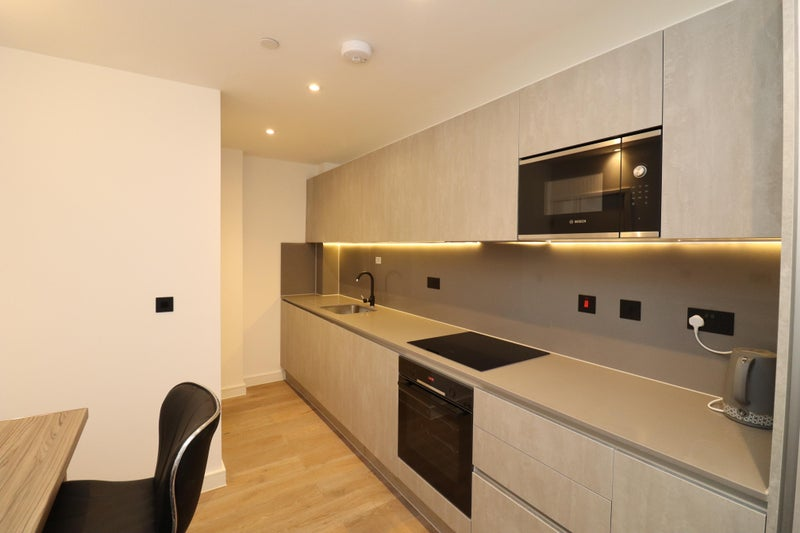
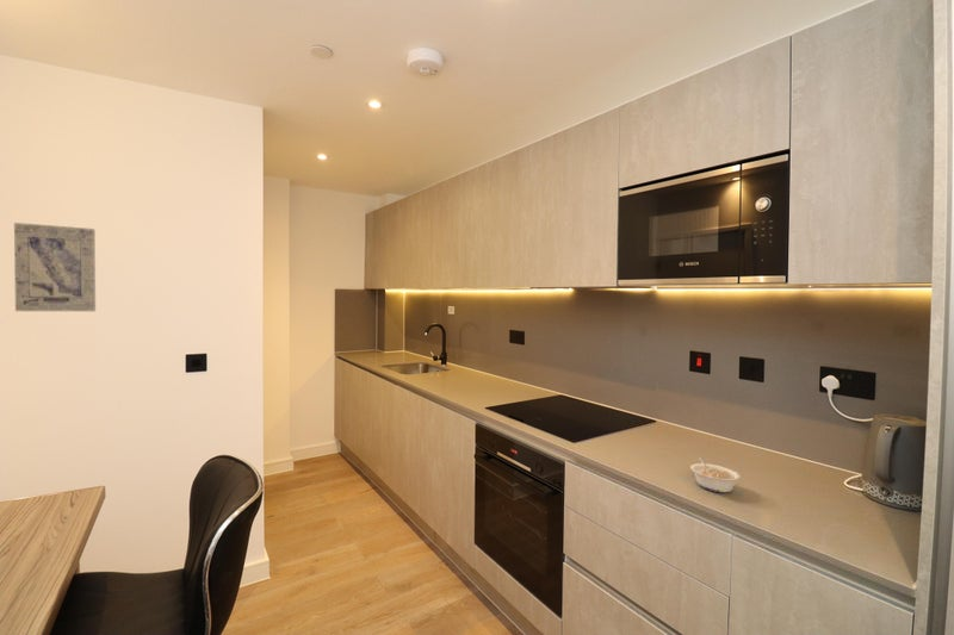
+ wall art (56, 268)
+ legume (712, 477)
